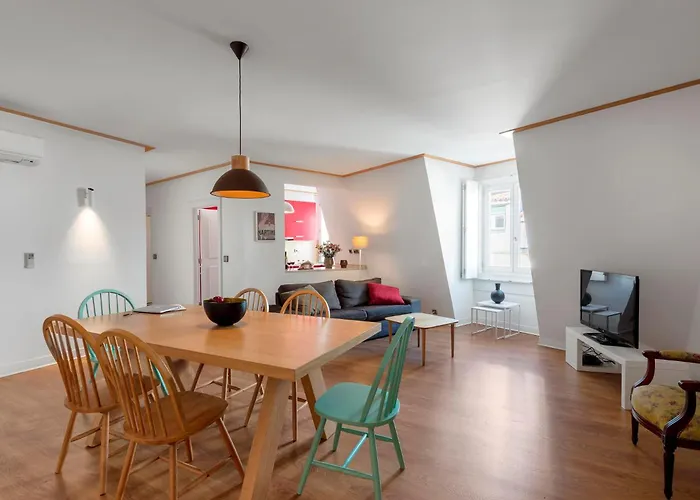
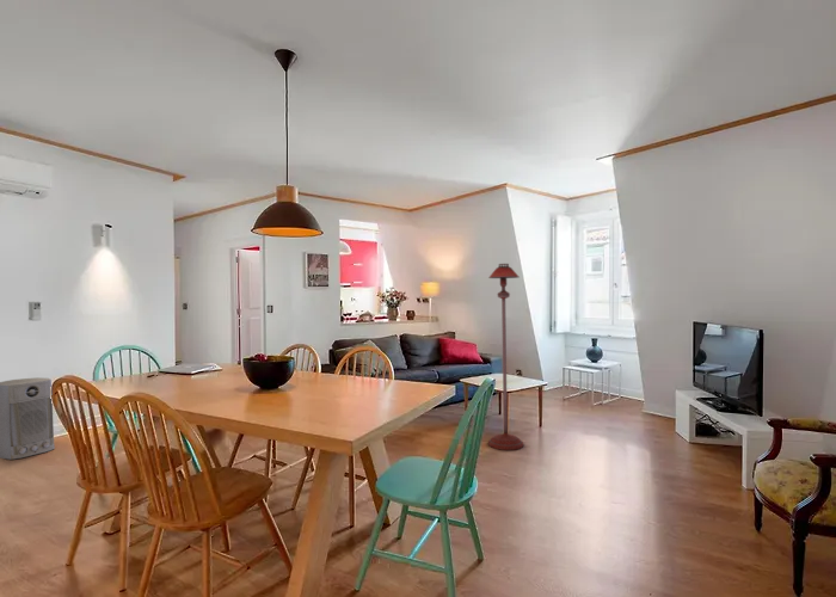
+ floor lamp (504, 353)
+ air purifier (23, 416)
